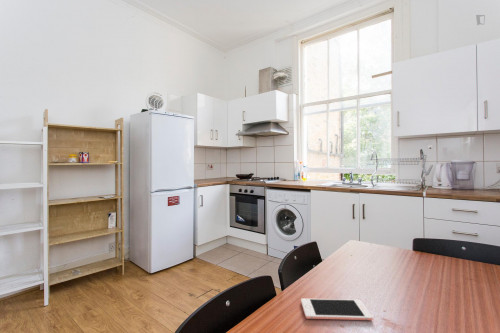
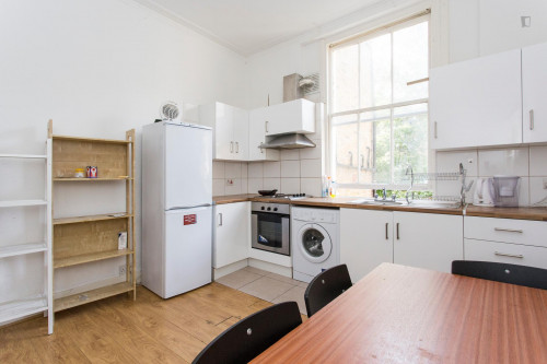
- cell phone (334, 308)
